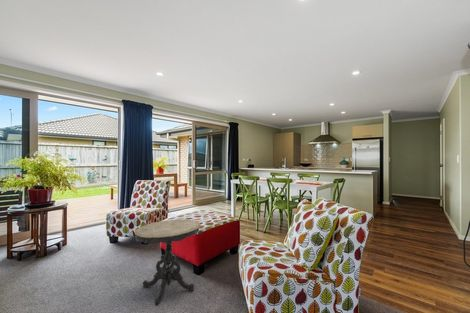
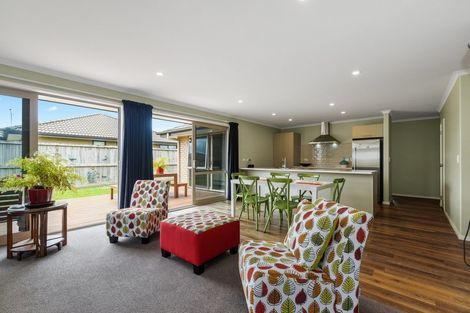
- side table (169, 257)
